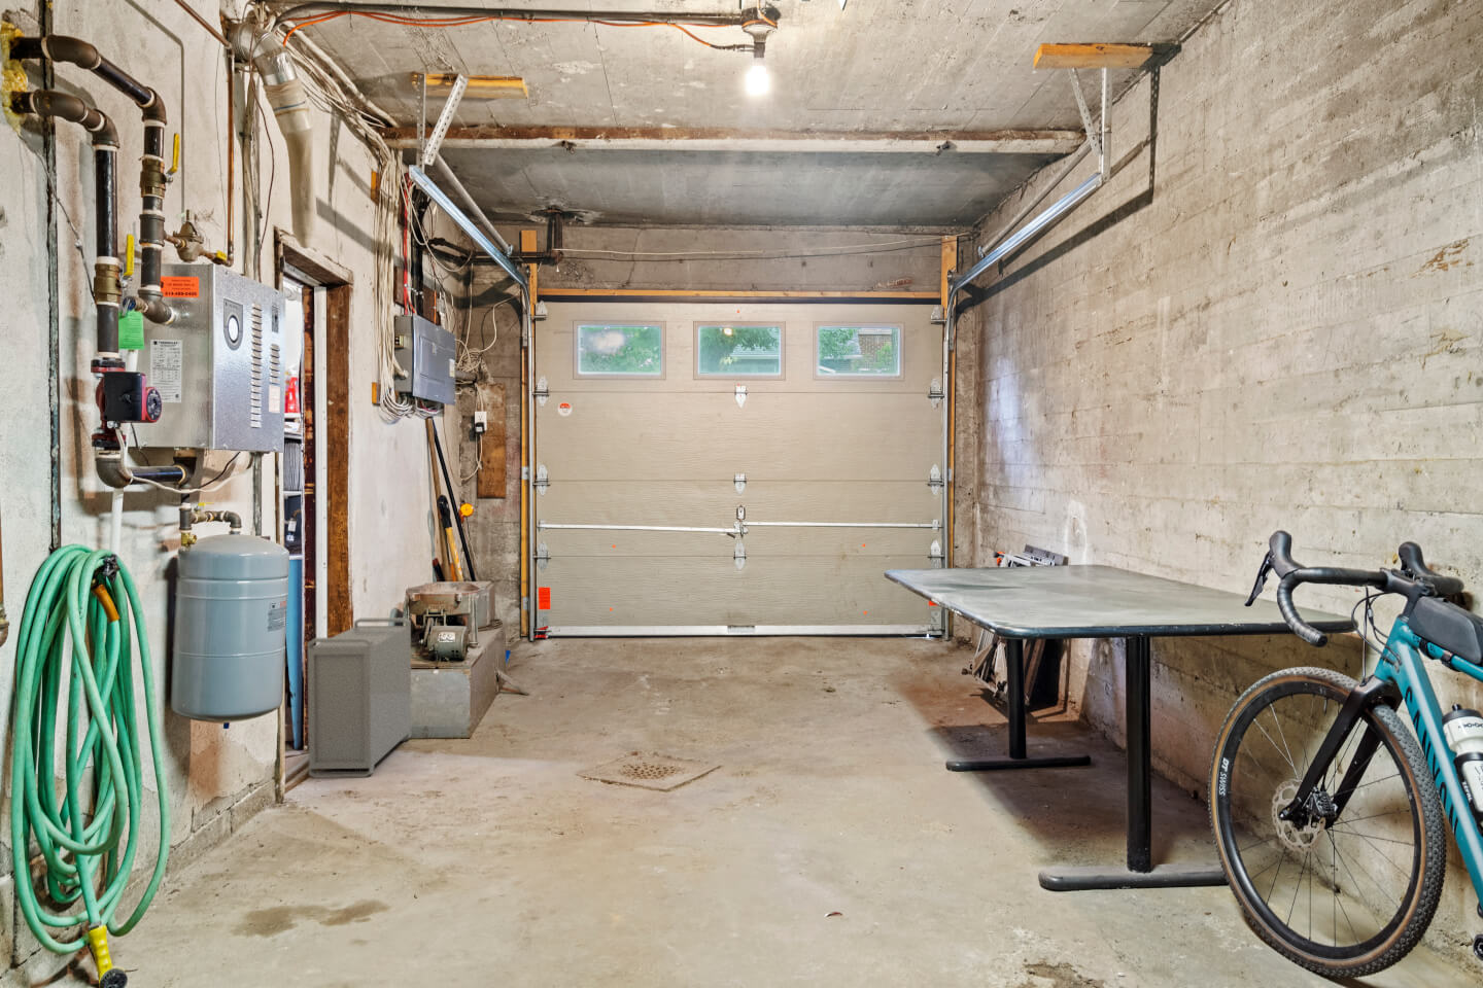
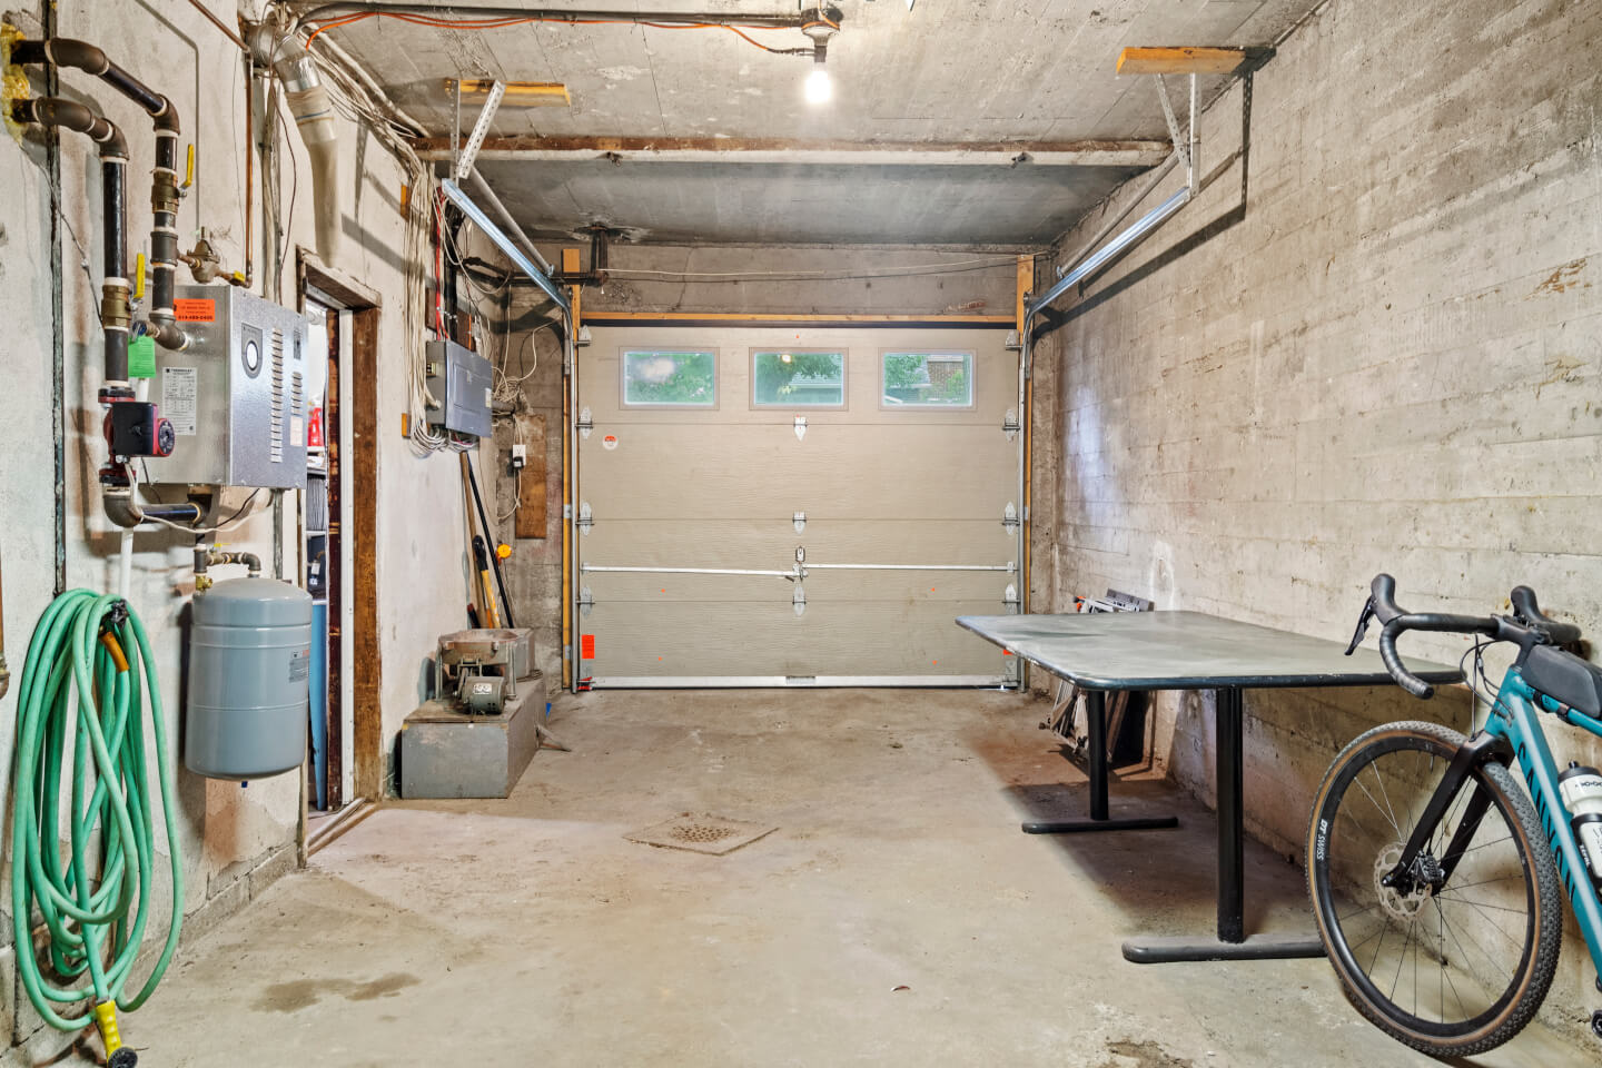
- storage bin (363, 691)
